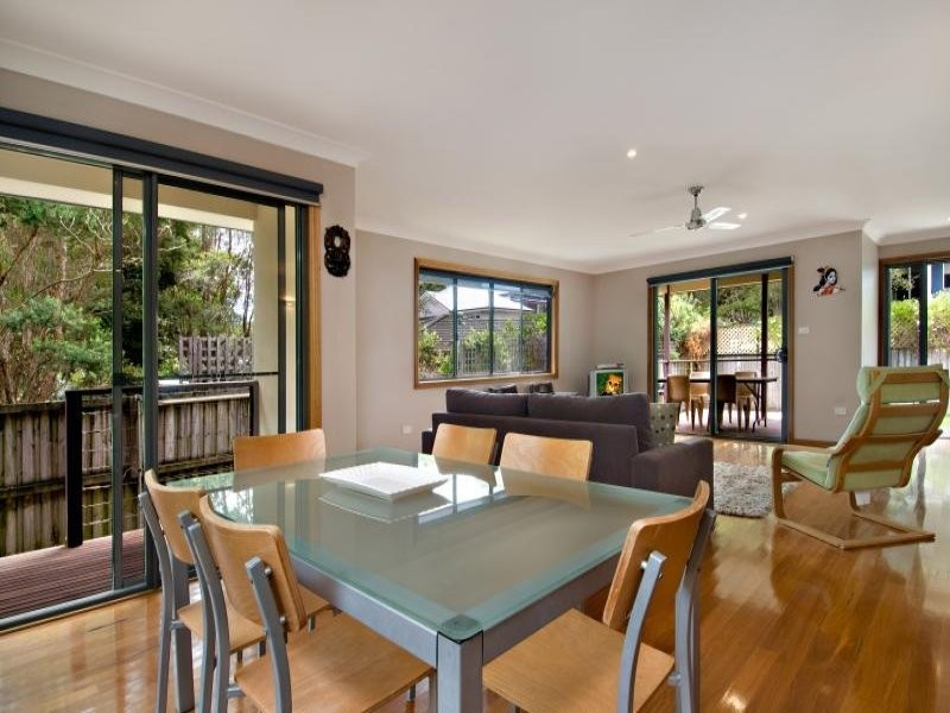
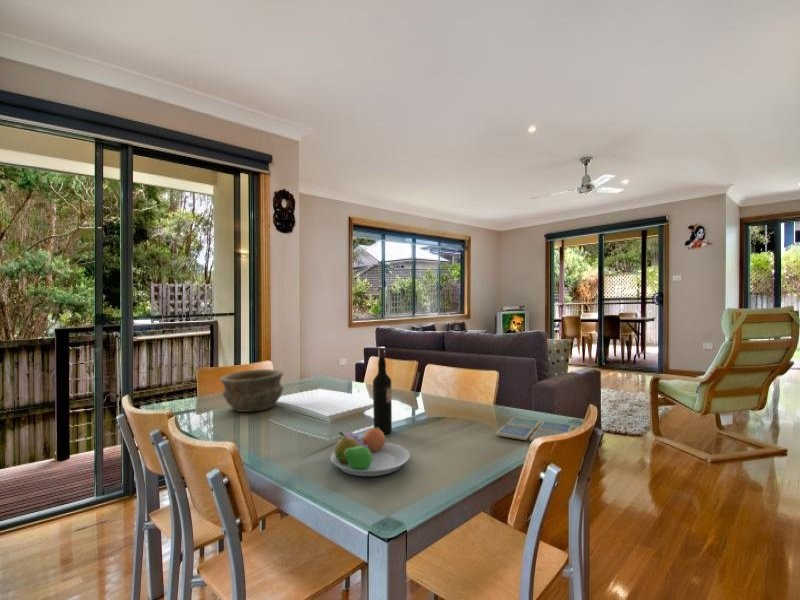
+ wine bottle (382, 389)
+ bowl (252, 389)
+ fruit bowl (367, 448)
+ drink coaster (535, 429)
